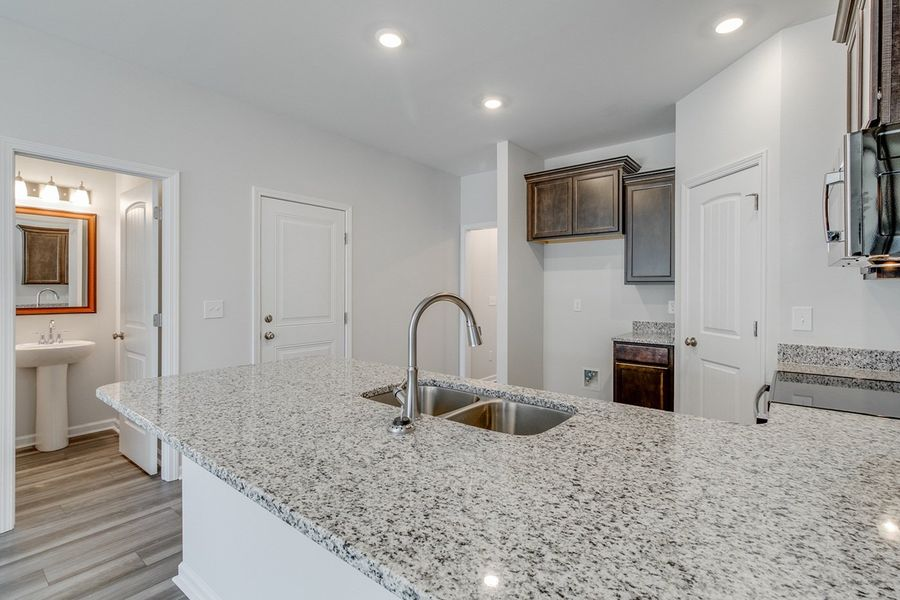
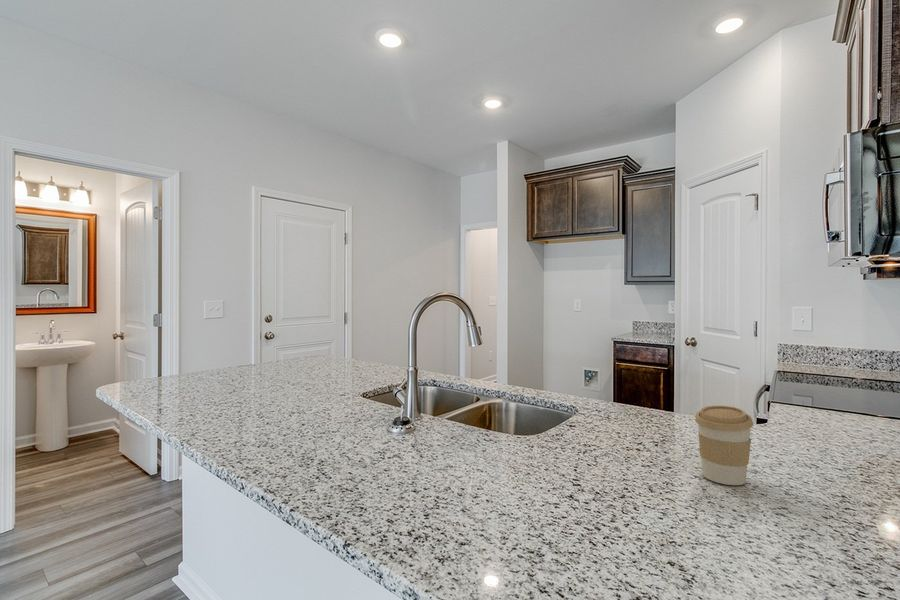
+ coffee cup (723, 443)
